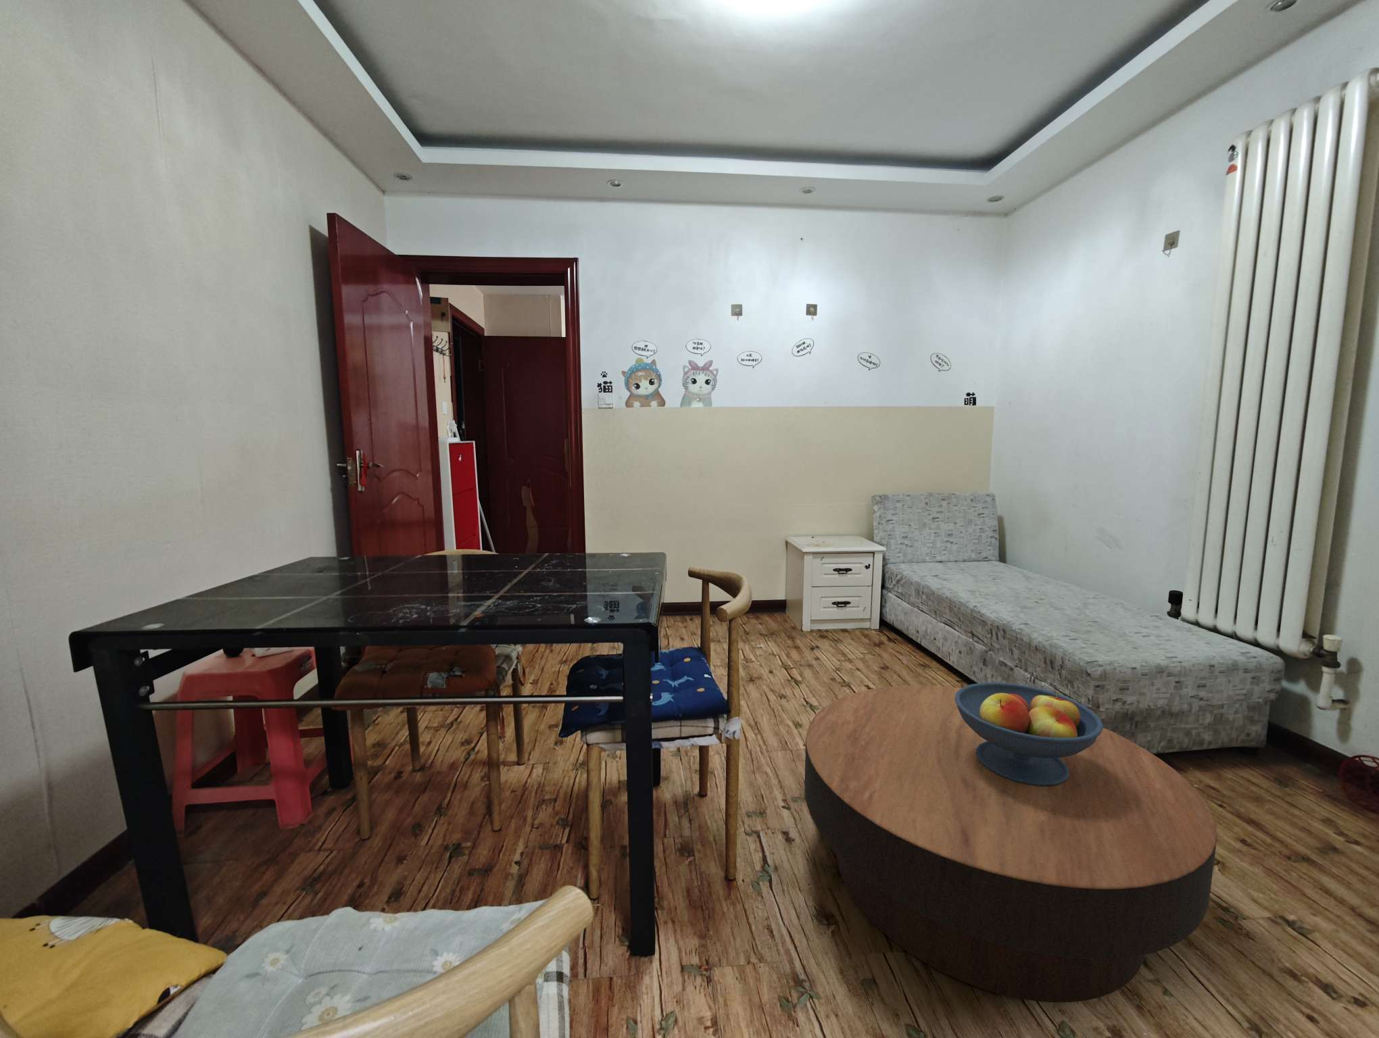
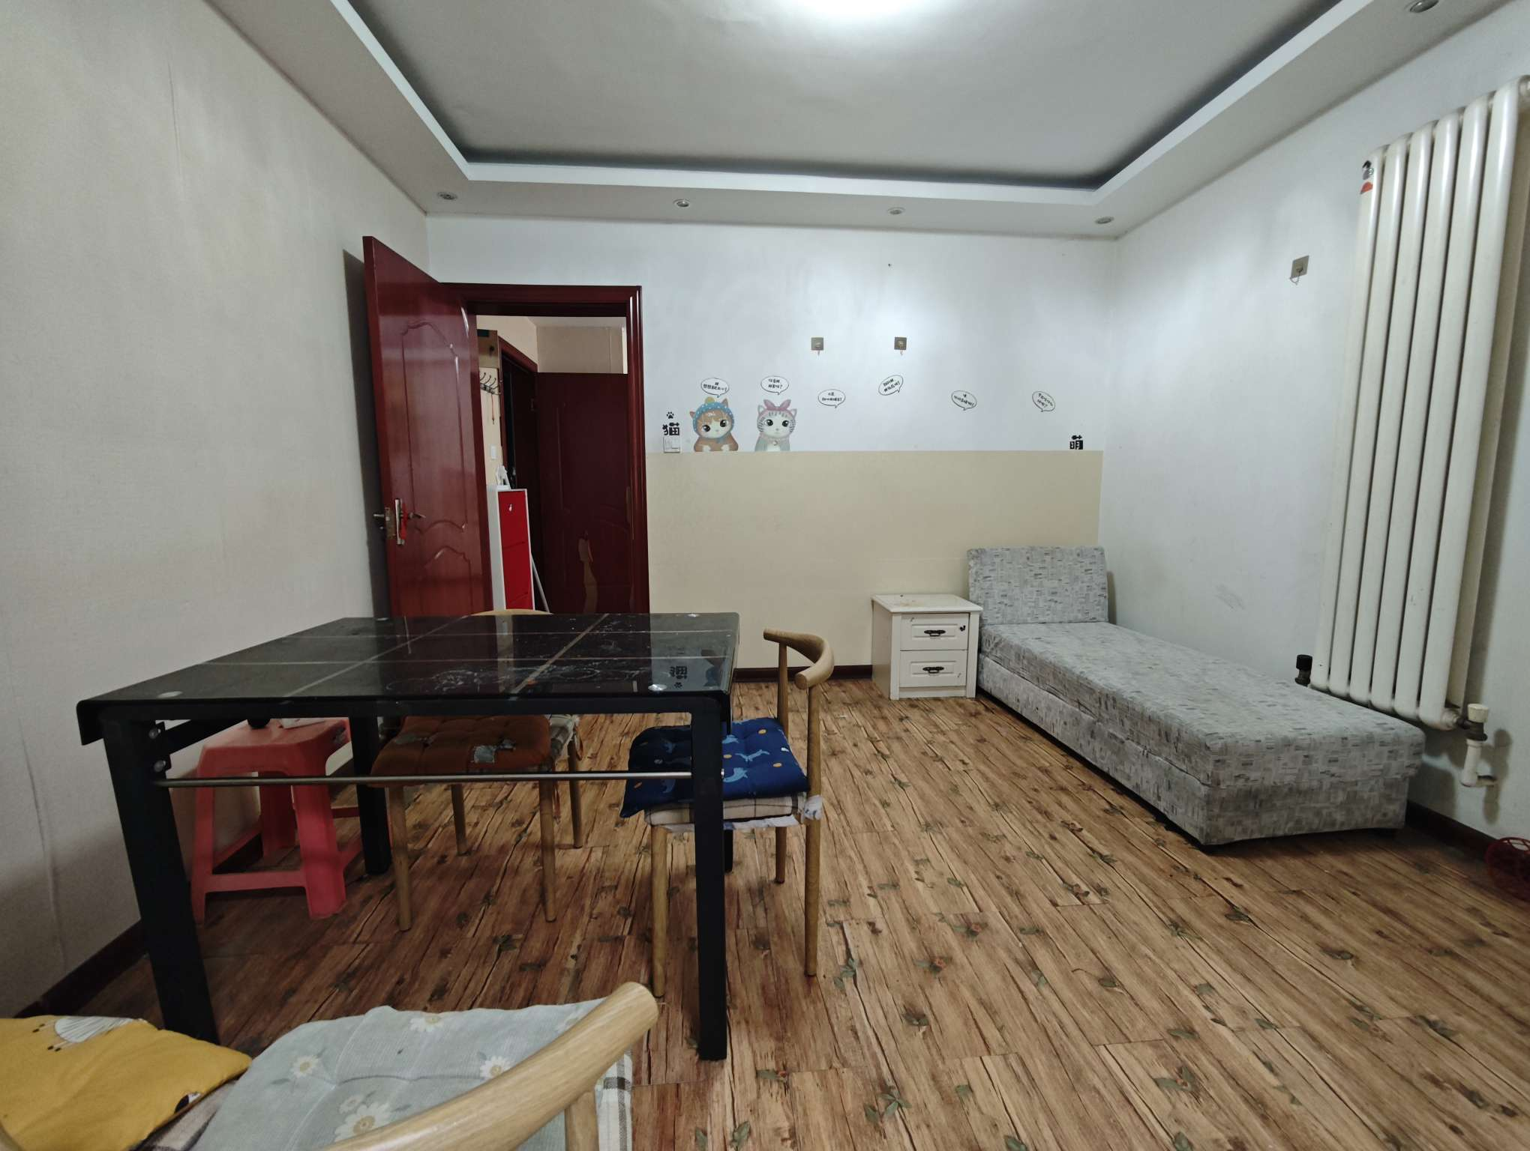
- fruit bowl (1024, 724)
- coffee table (979, 817)
